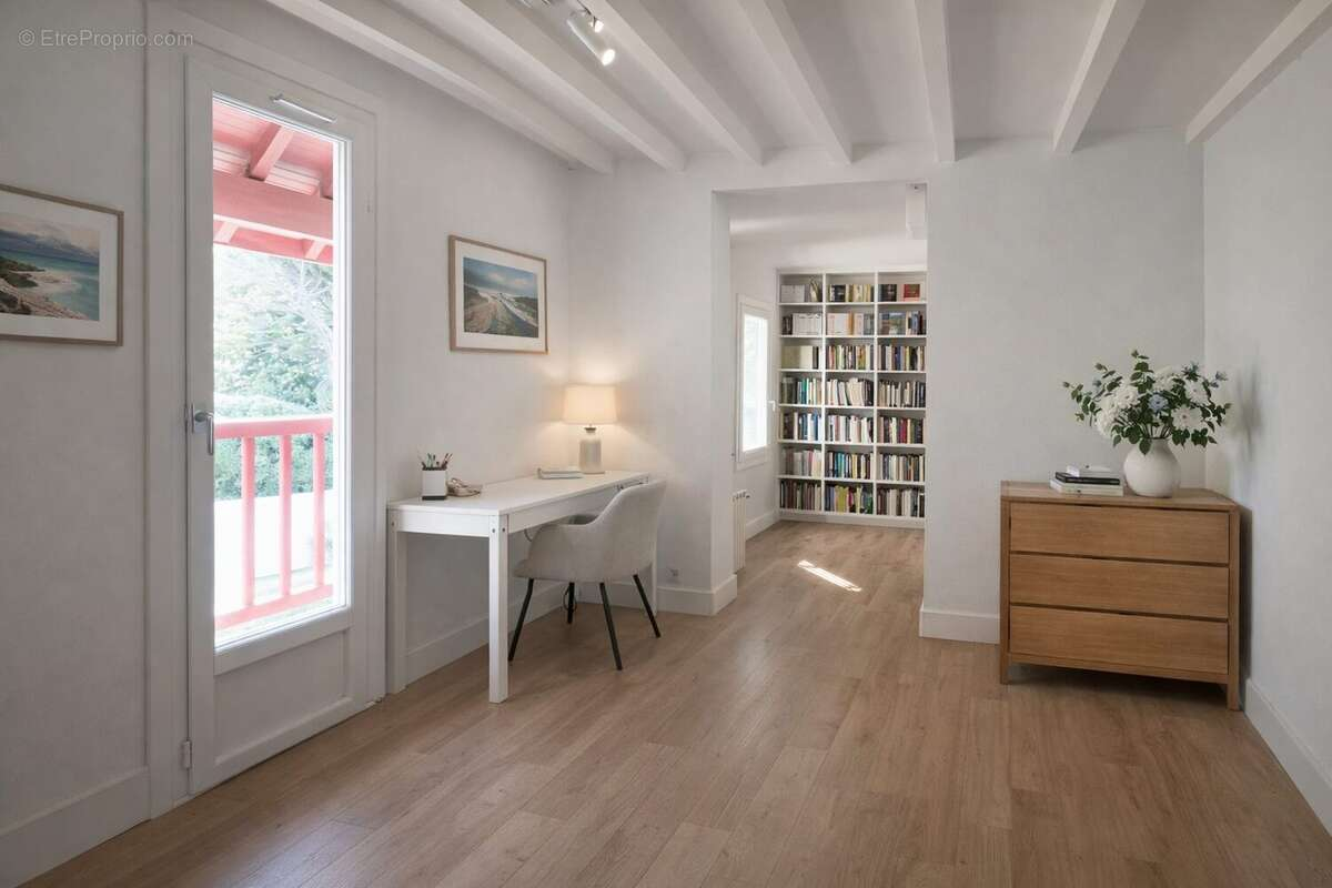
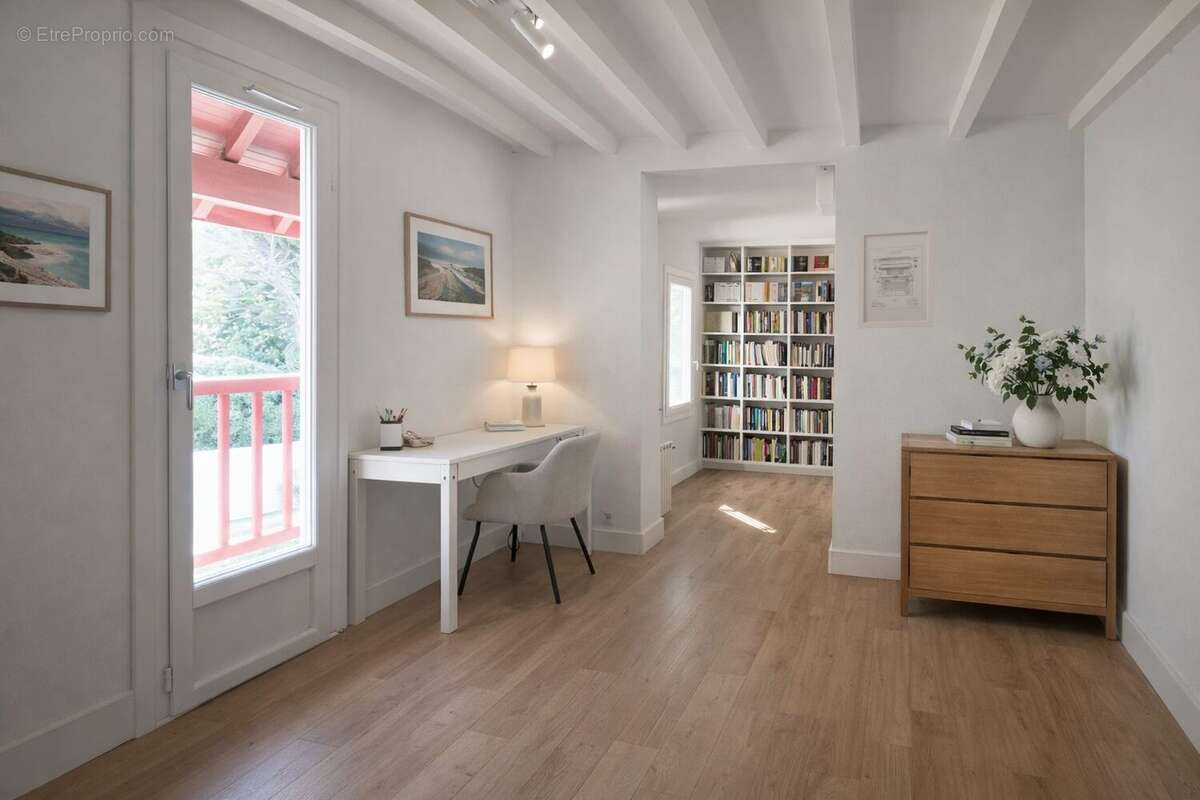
+ wall art (895, 277)
